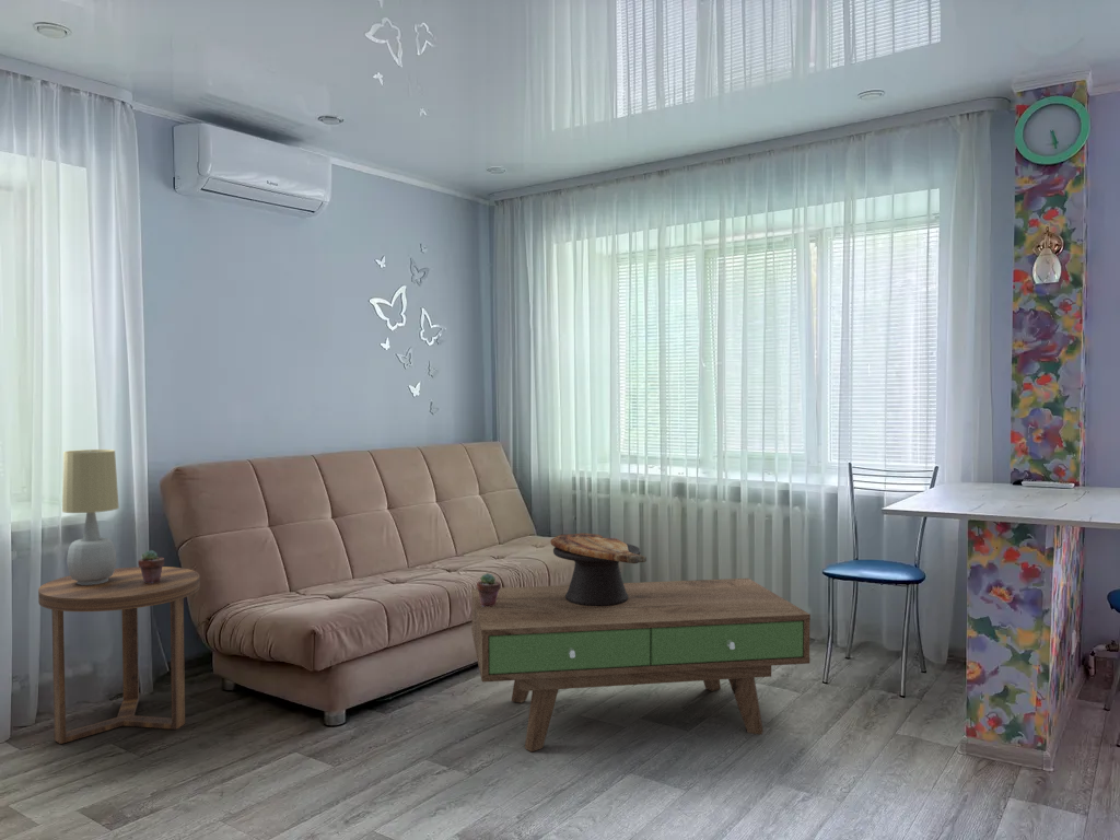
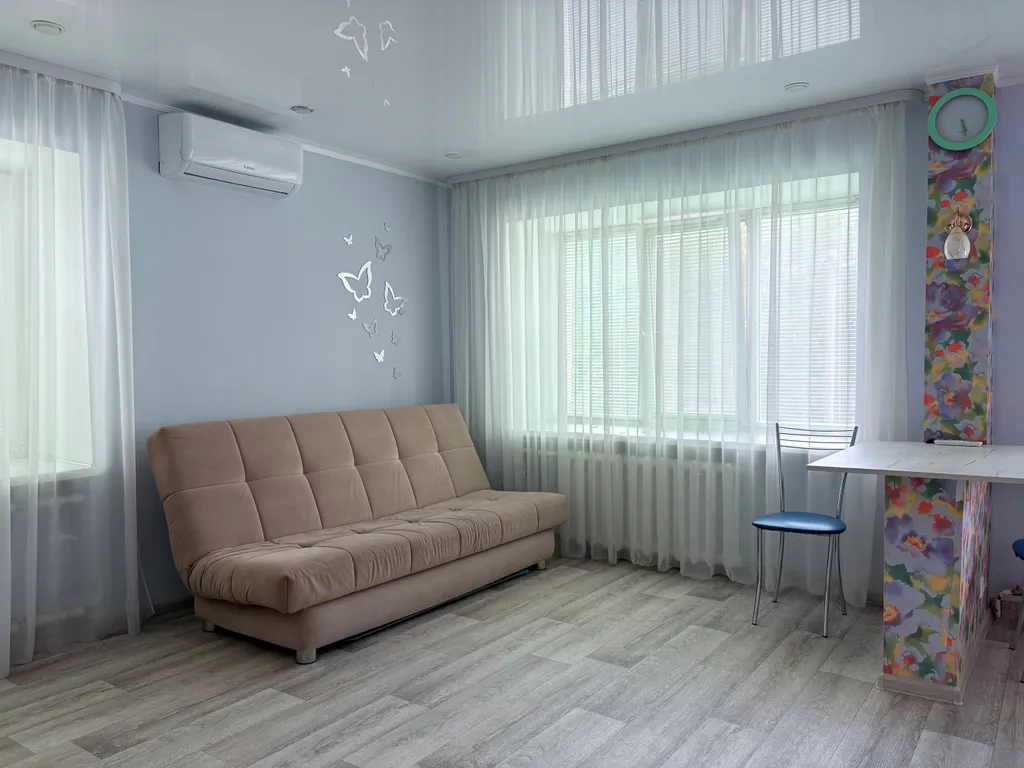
- coffee table (631, 658)
- table lamp (91, 516)
- potted succulent (151, 564)
- potted succulent (488, 588)
- side table (124, 652)
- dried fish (597, 571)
